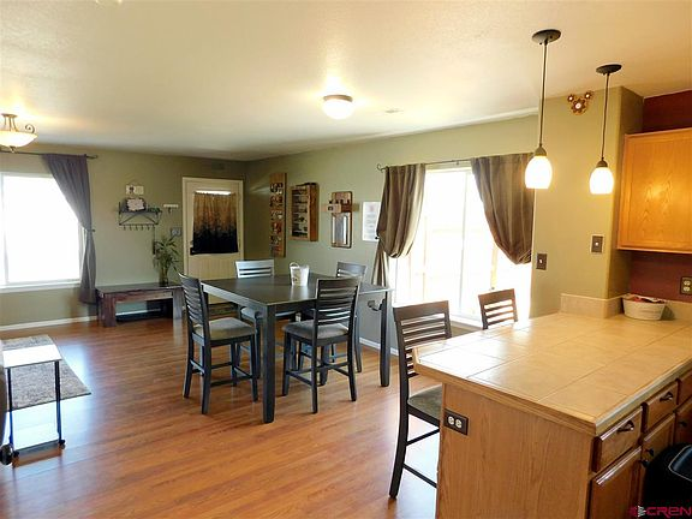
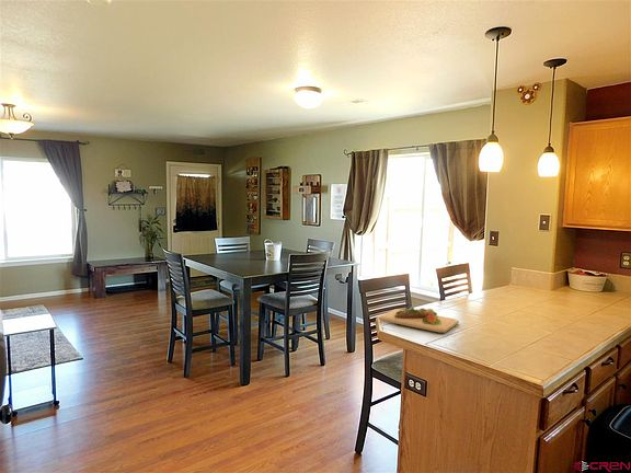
+ cutting board (417, 314)
